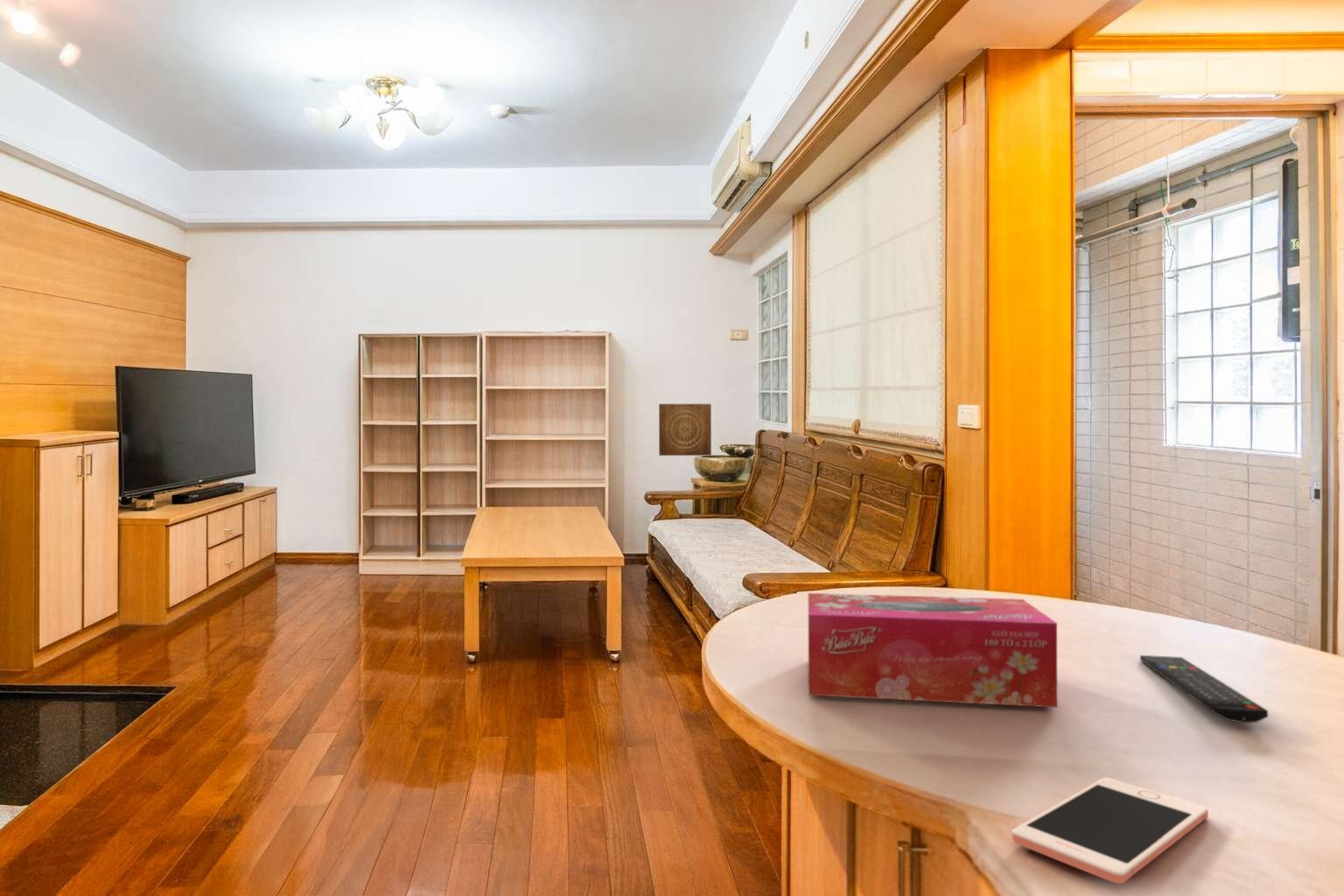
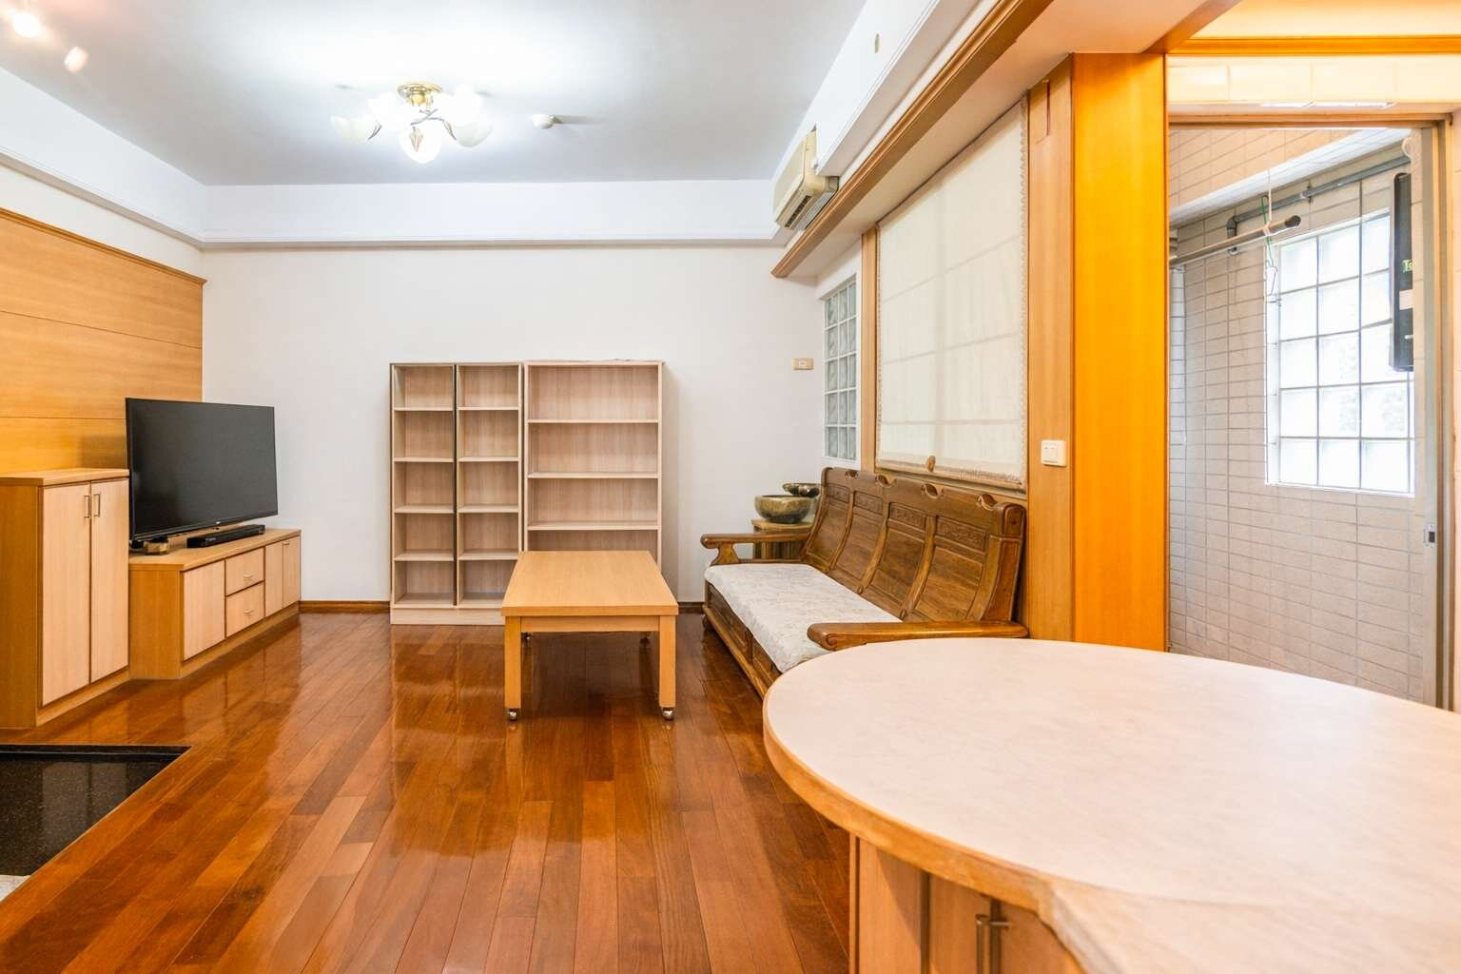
- cell phone (1112, 823)
- remote control (1197, 685)
- wall art (684, 430)
- tissue box (920, 644)
